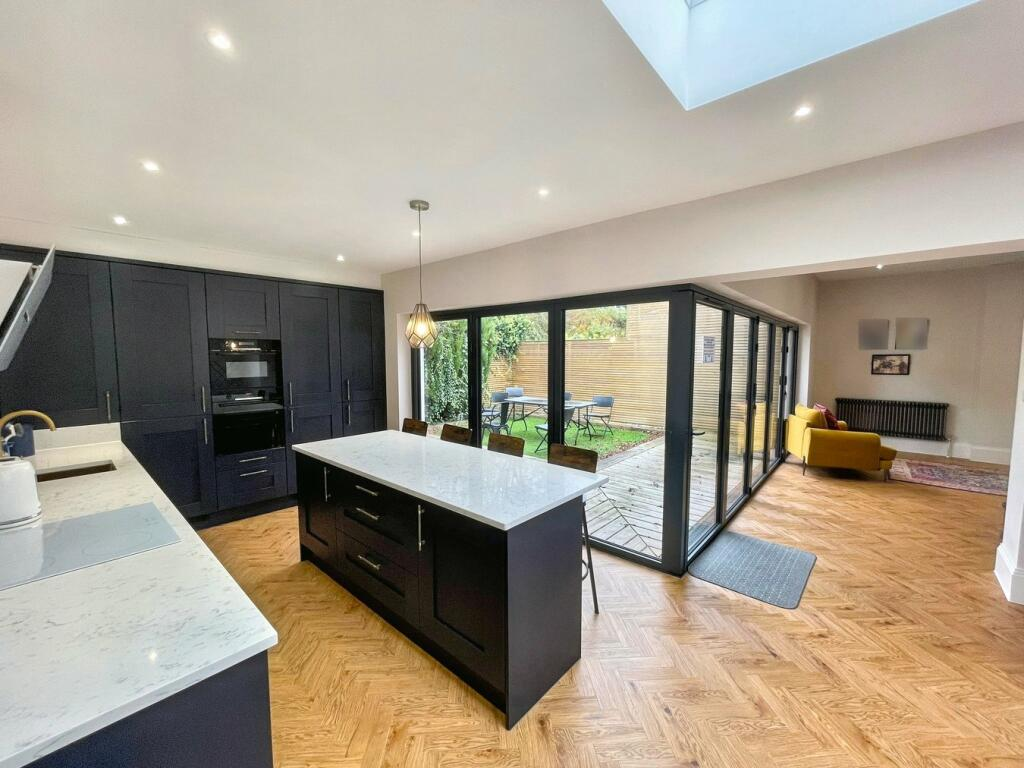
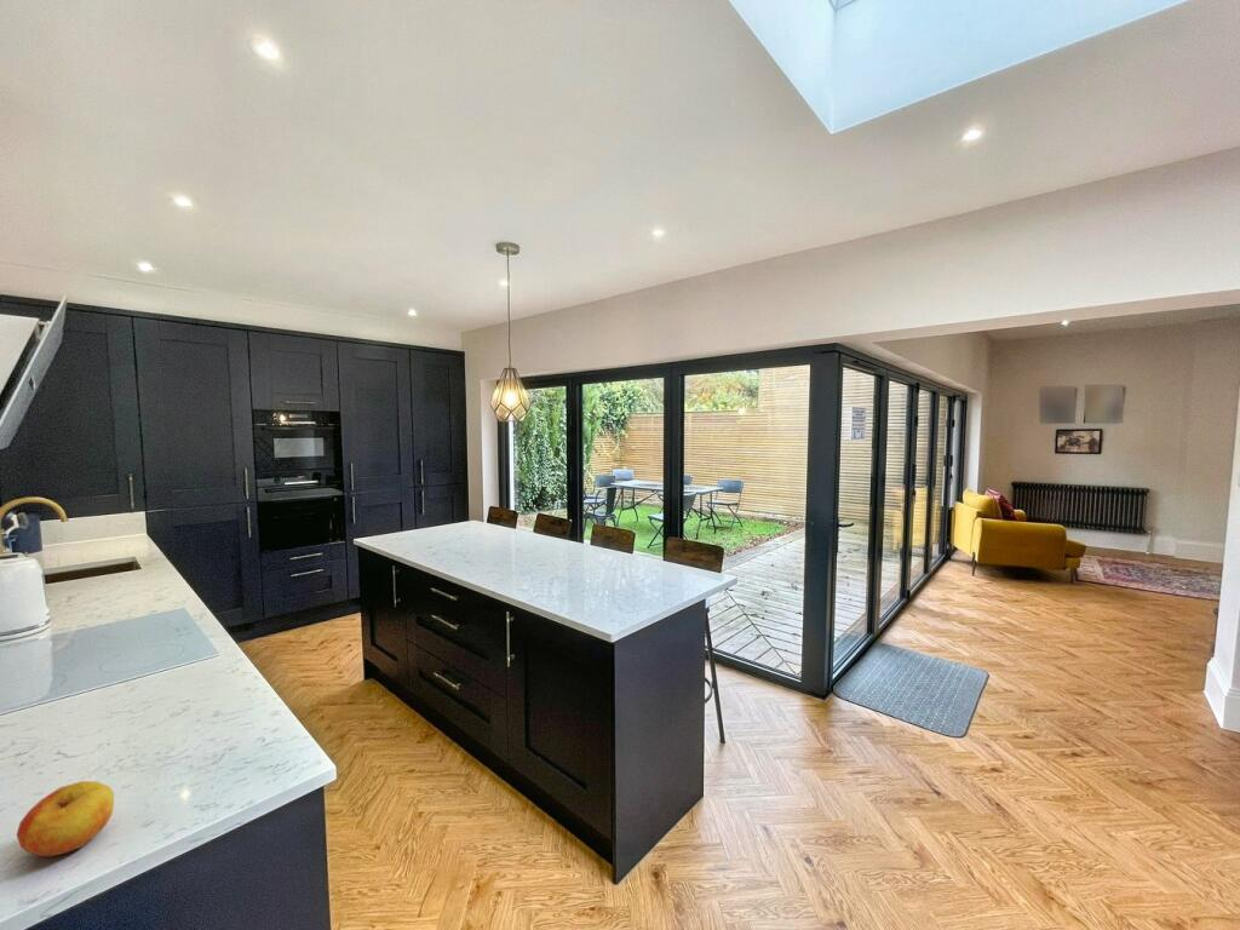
+ apple (69, 817)
